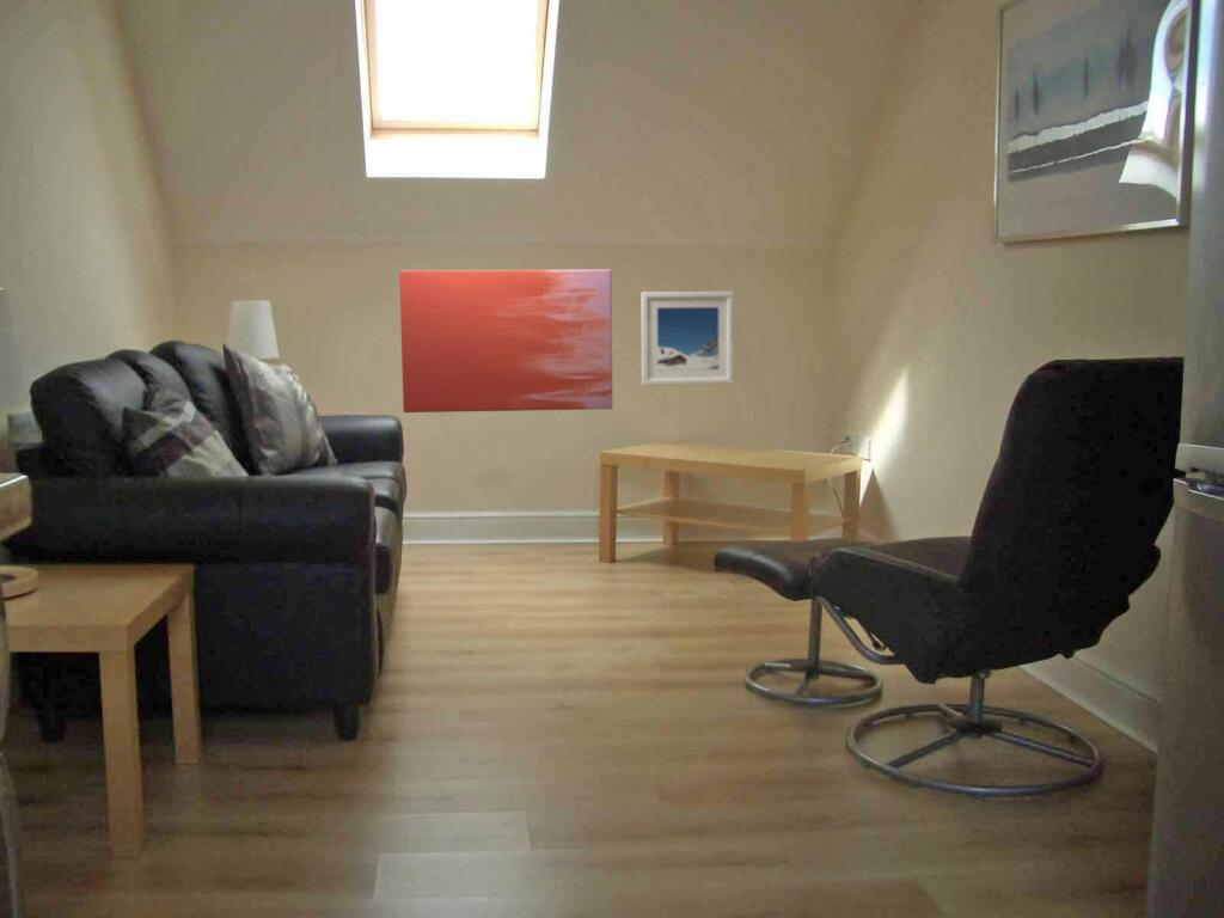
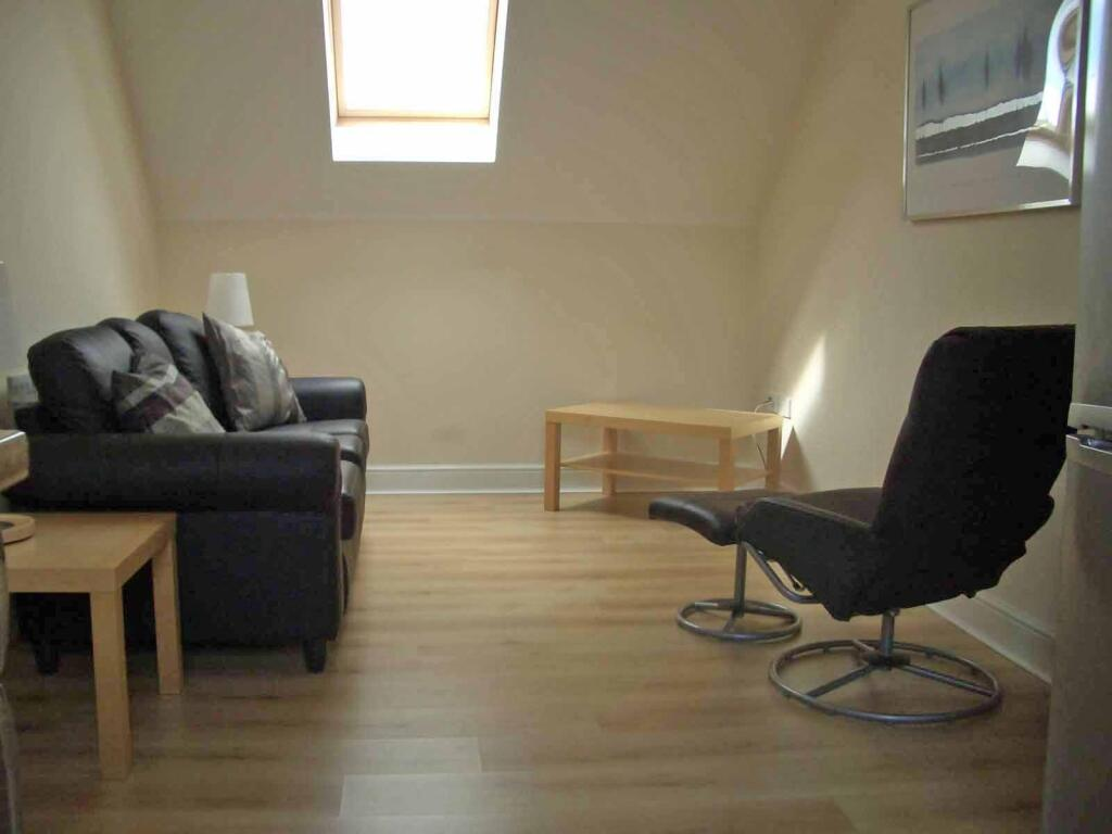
- wall art (507, 341)
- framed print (687, 338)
